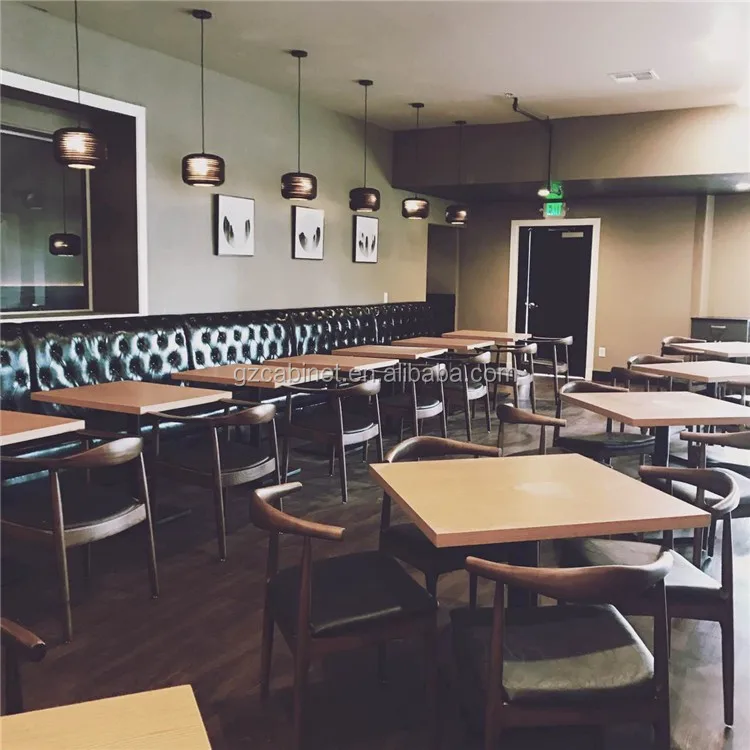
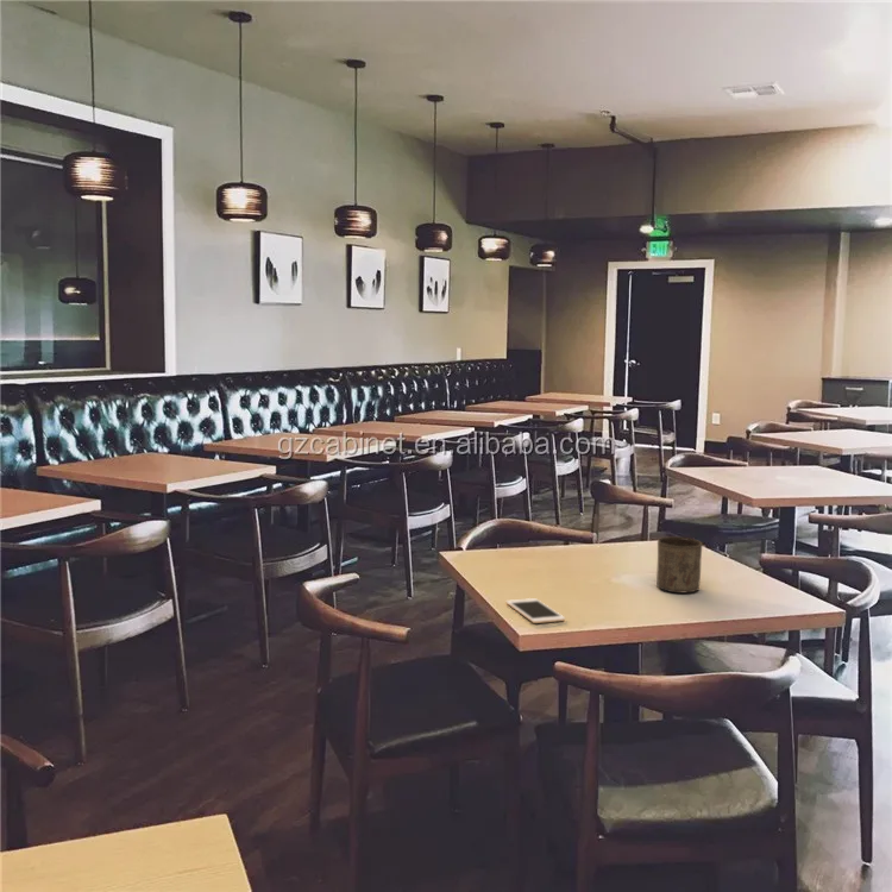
+ cup (678, 565)
+ cell phone (534, 610)
